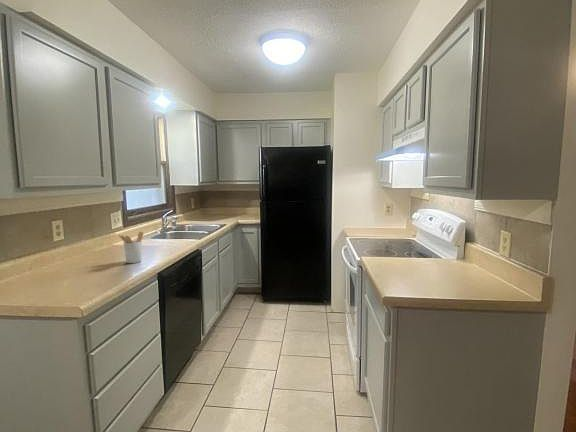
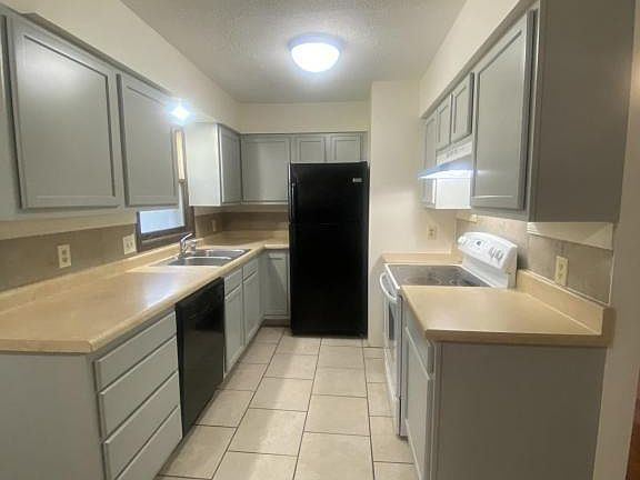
- utensil holder (130, 247)
